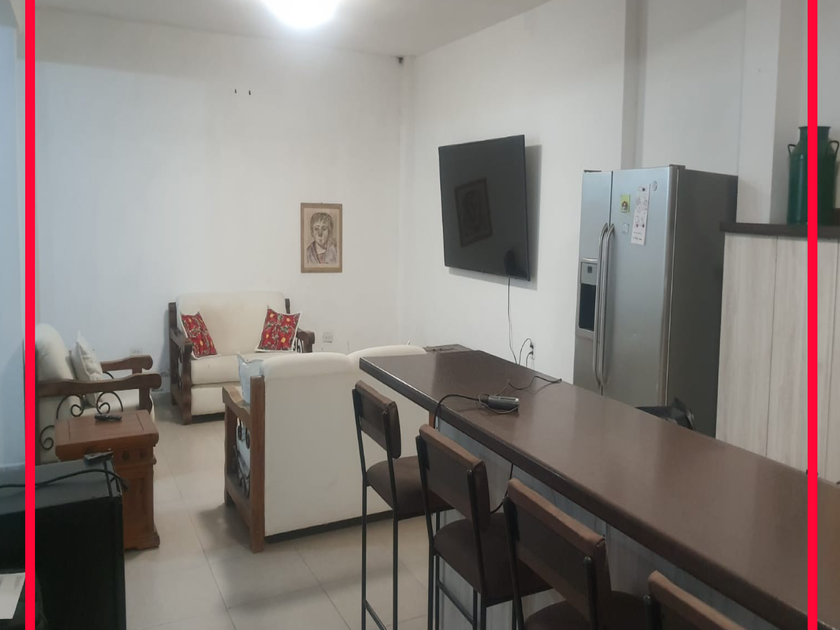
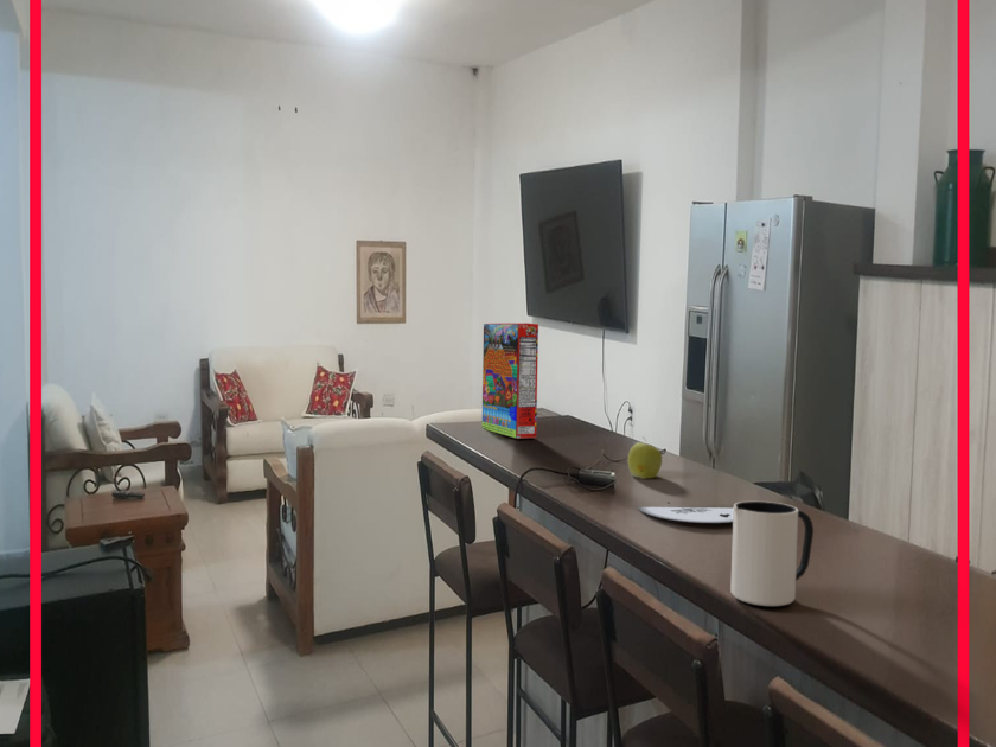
+ apple (644, 456)
+ plate (694, 509)
+ cereal box (509, 378)
+ pitcher (770, 551)
